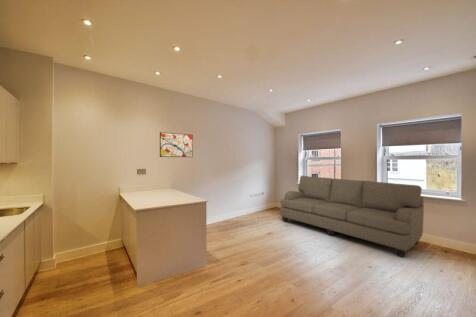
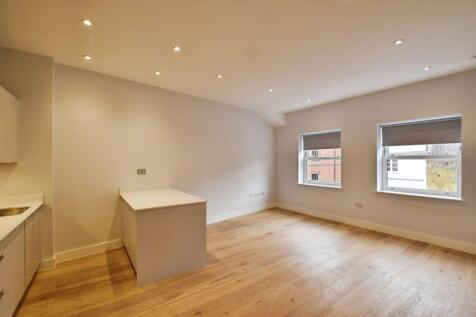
- wall art (177, 145)
- sofa (341, 205)
